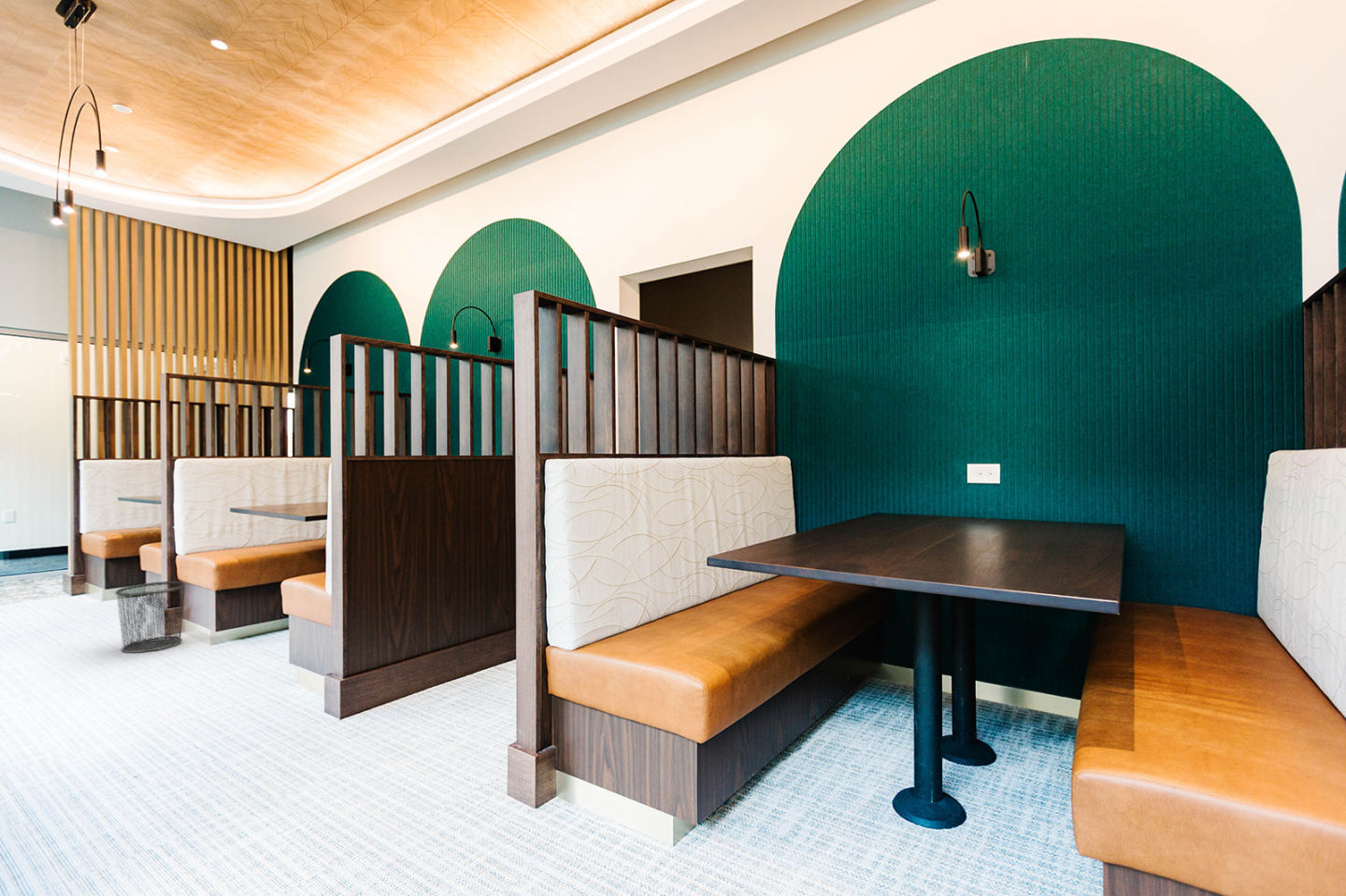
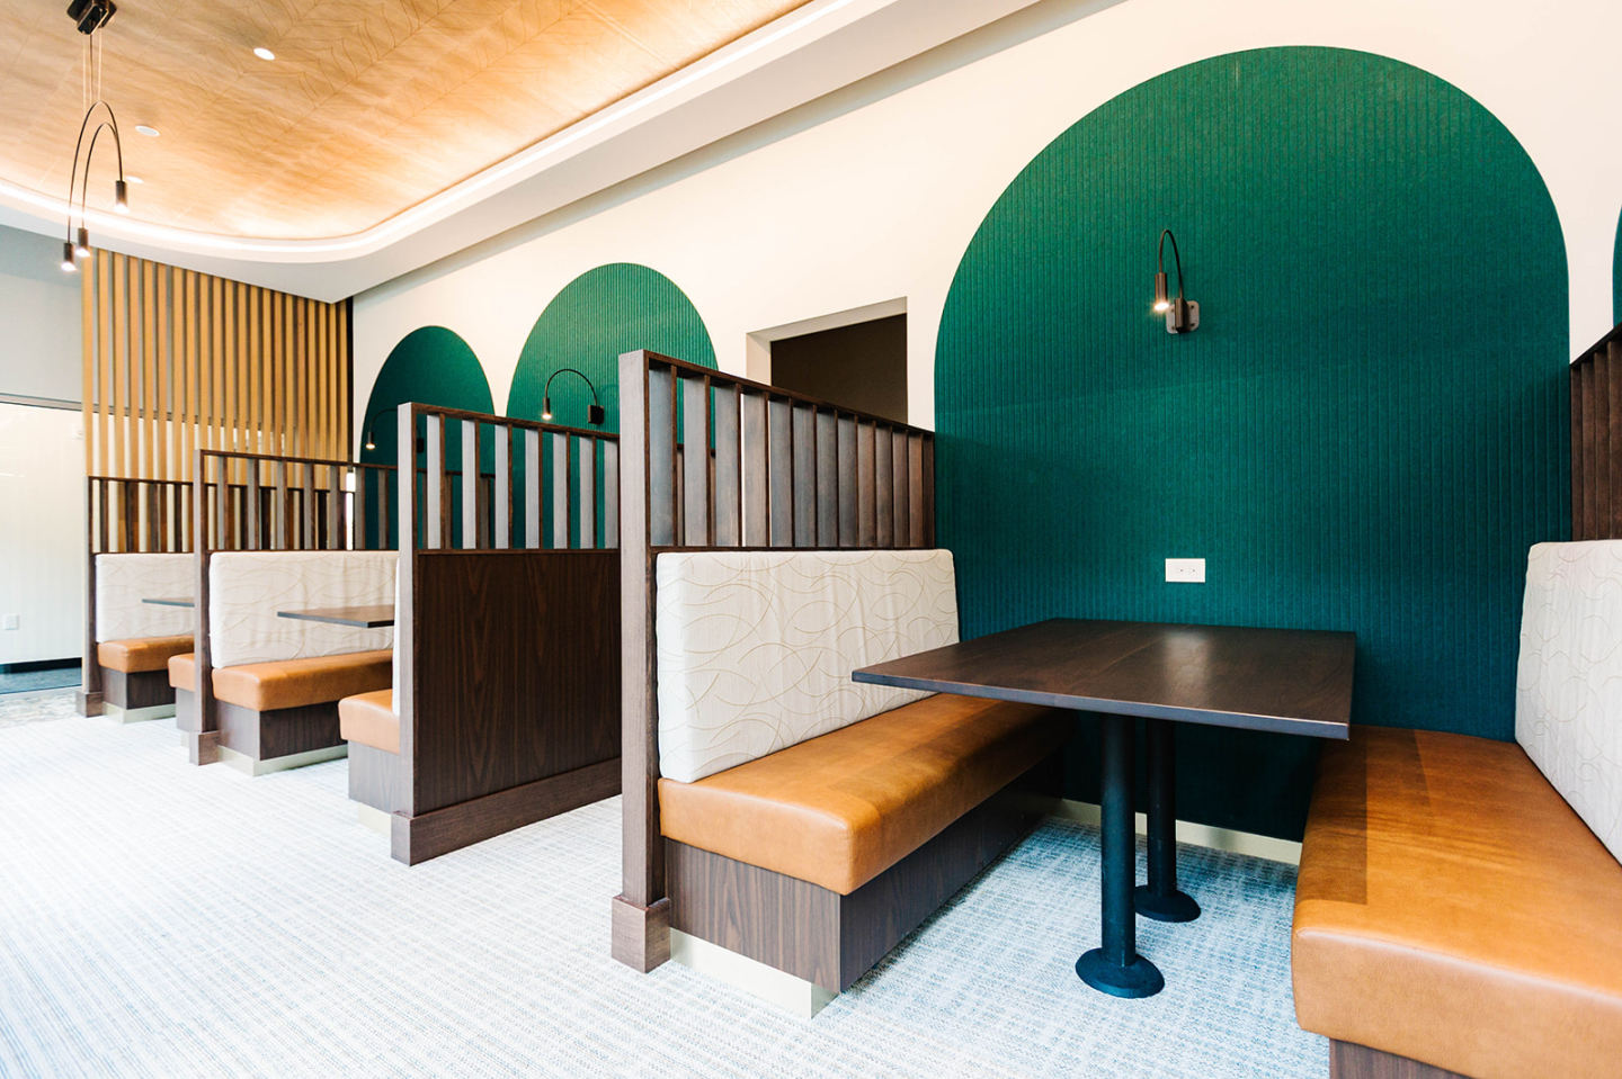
- waste bin (151, 616)
